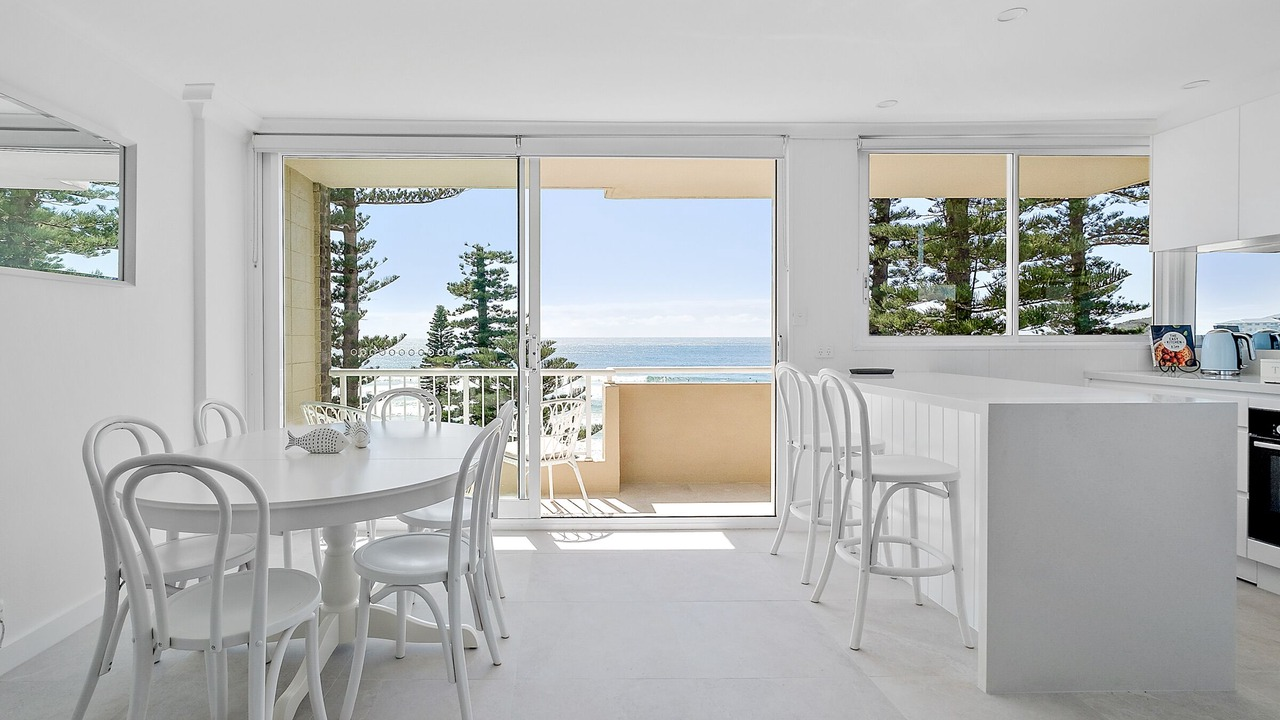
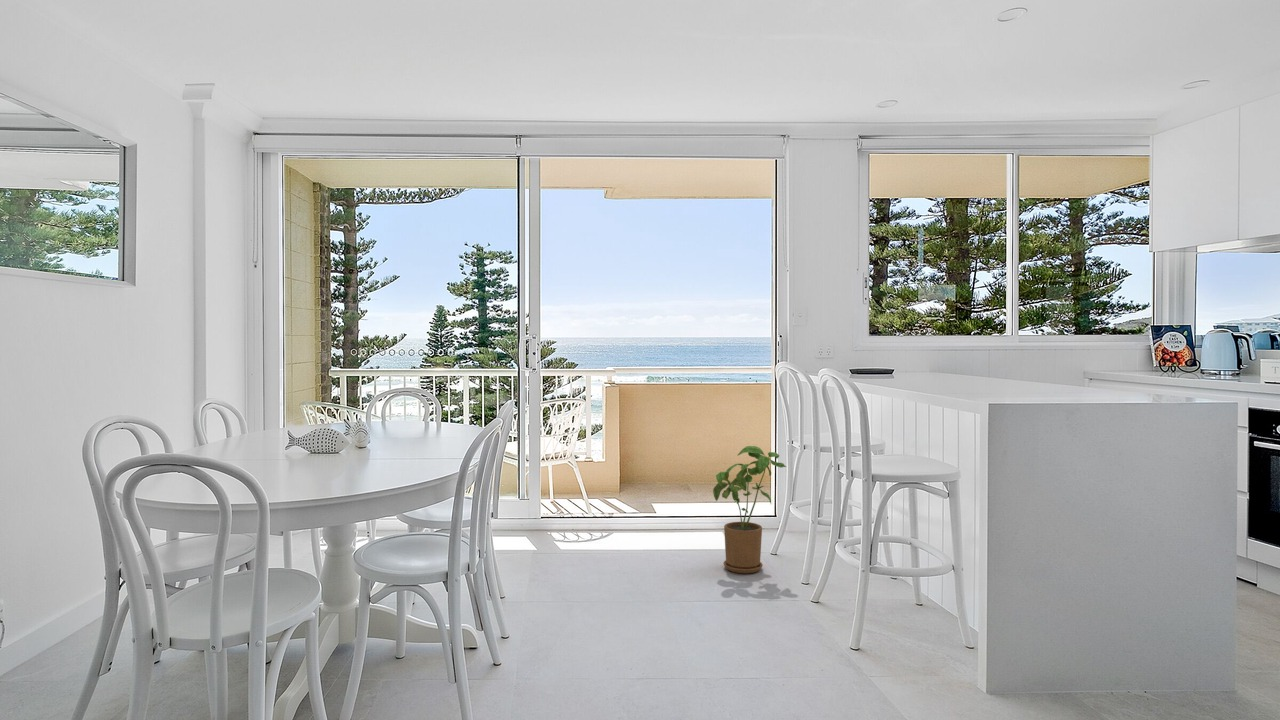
+ house plant (742, 508)
